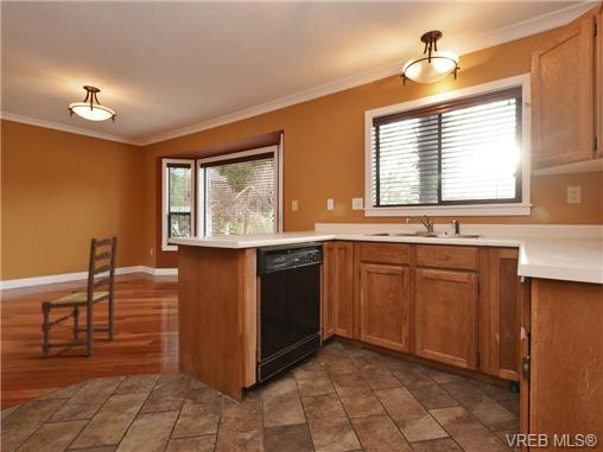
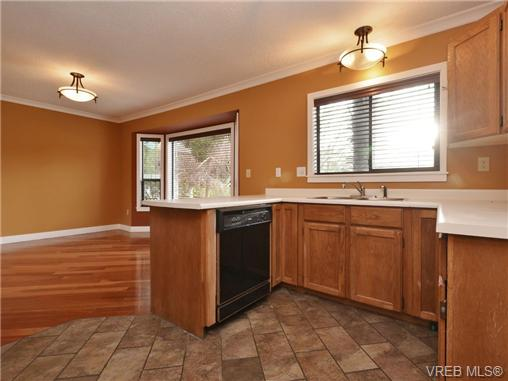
- dining chair (82, 293)
